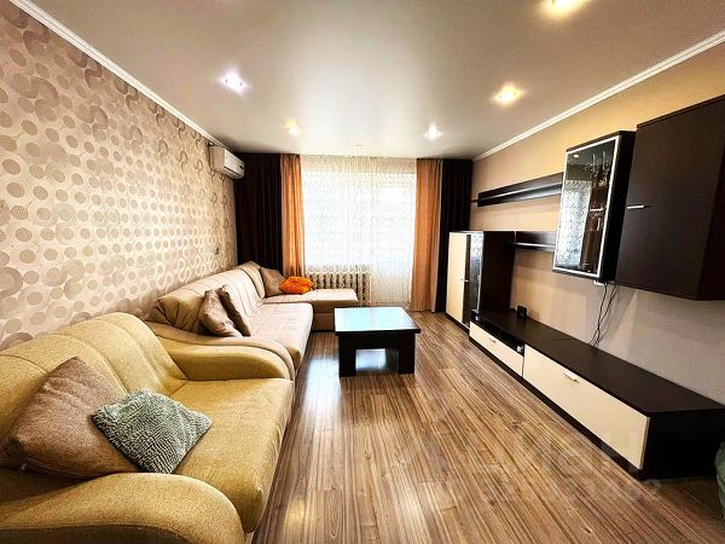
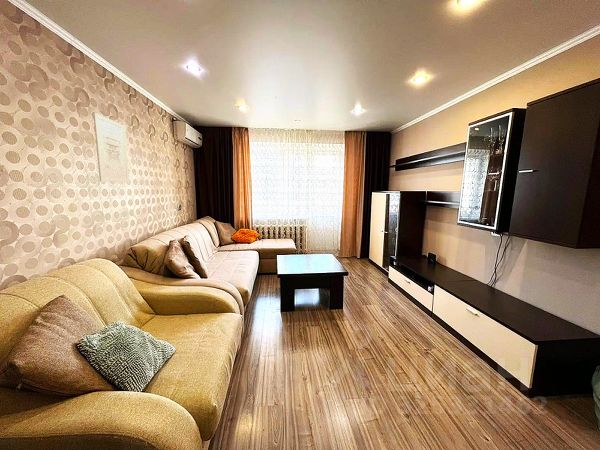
+ wall art (113, 151)
